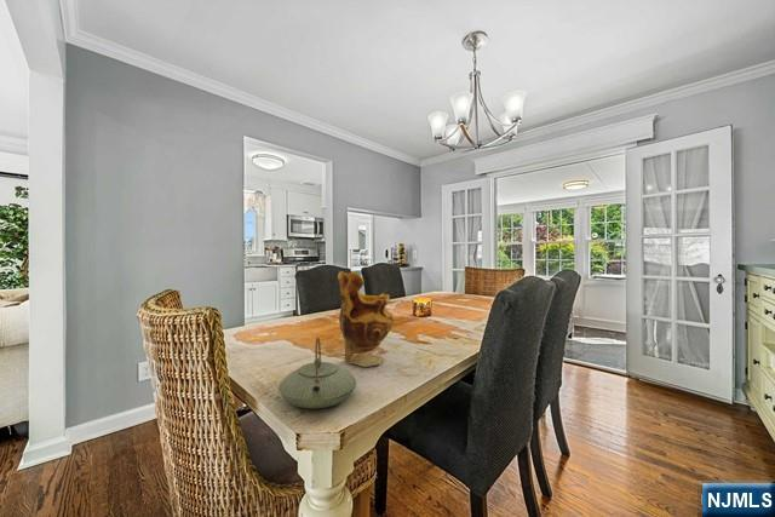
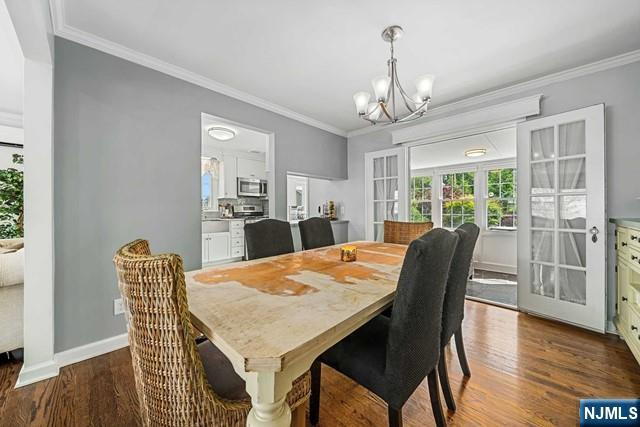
- vase (366, 315)
- teapot (317, 369)
